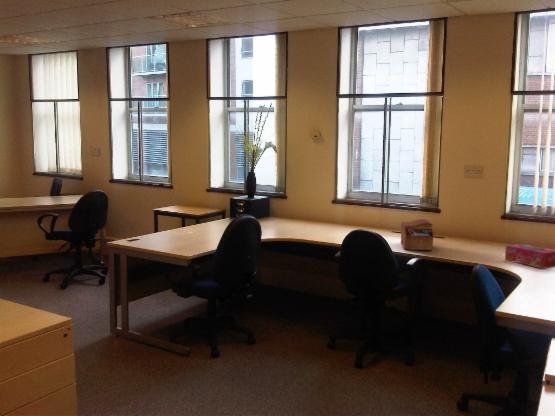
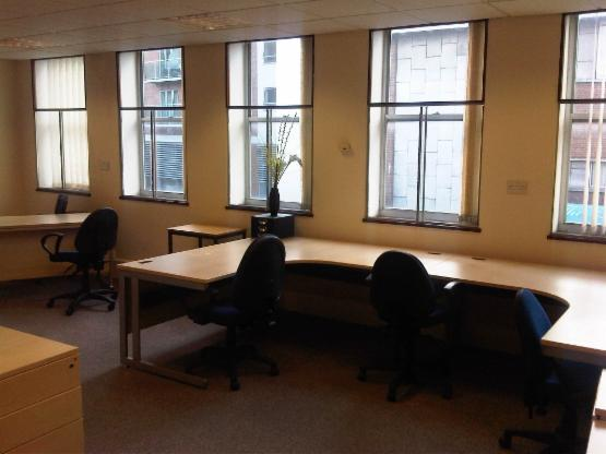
- tissue box (531, 255)
- sewing box (415, 234)
